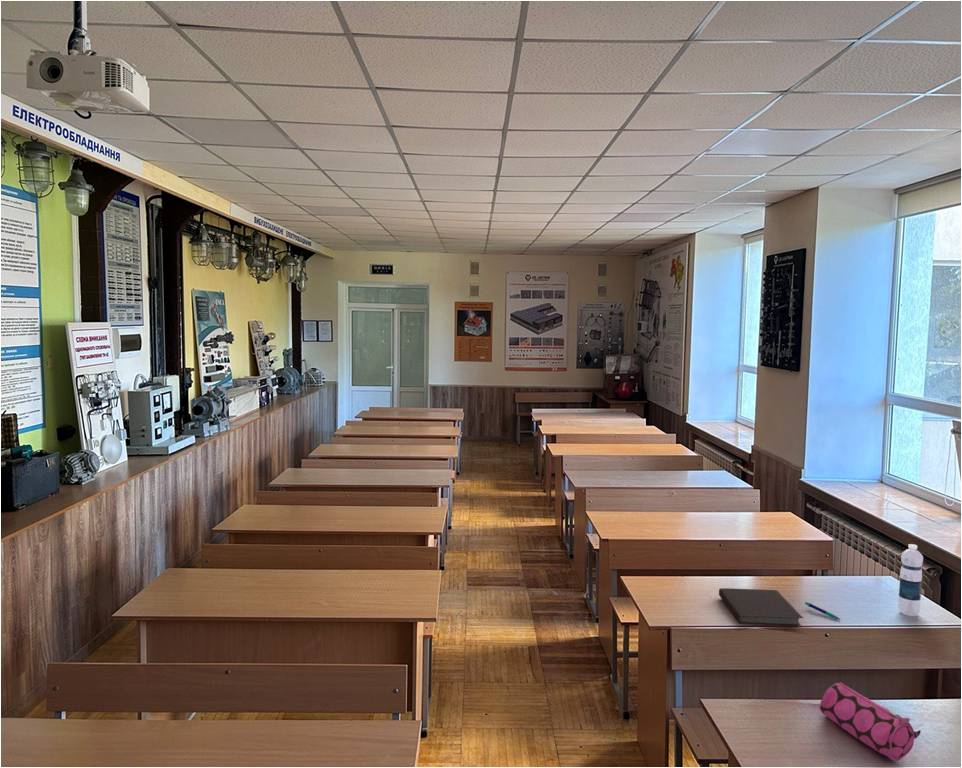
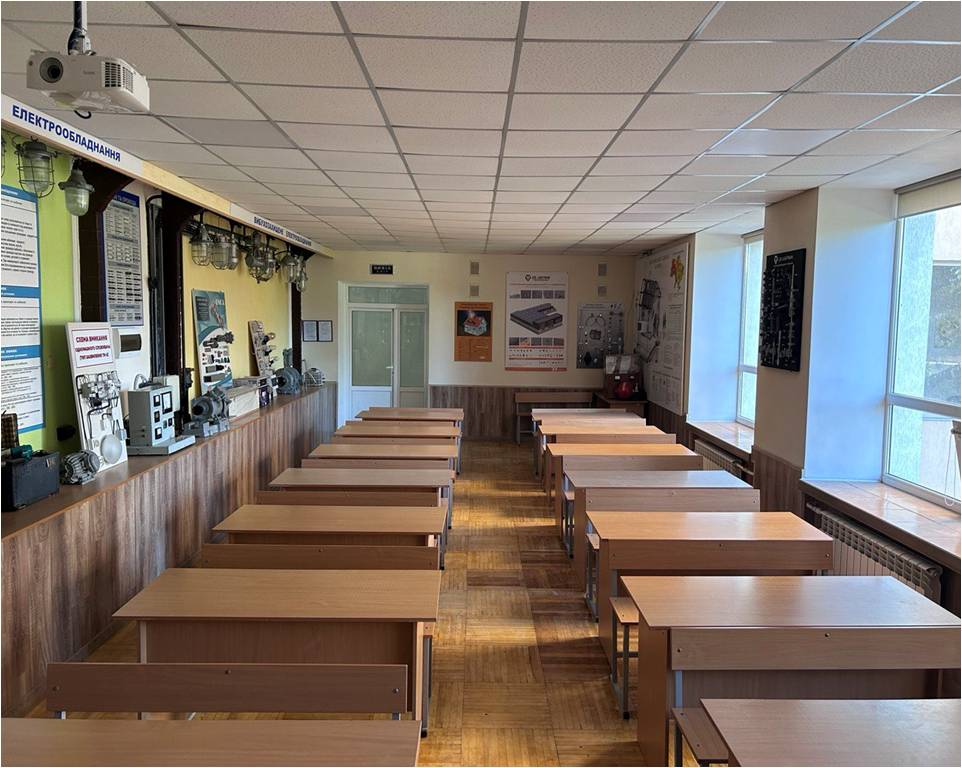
- pencil case (865, 717)
- water bottle (910, 579)
- notebook (758, 606)
- pen (822, 611)
